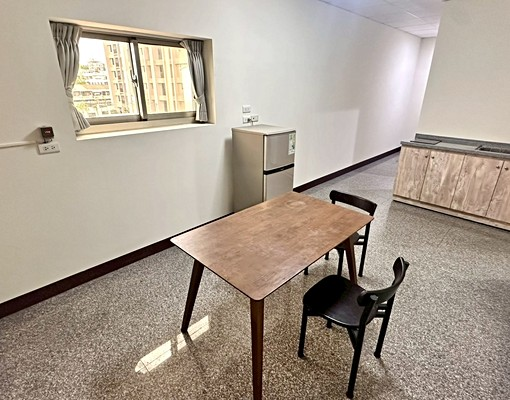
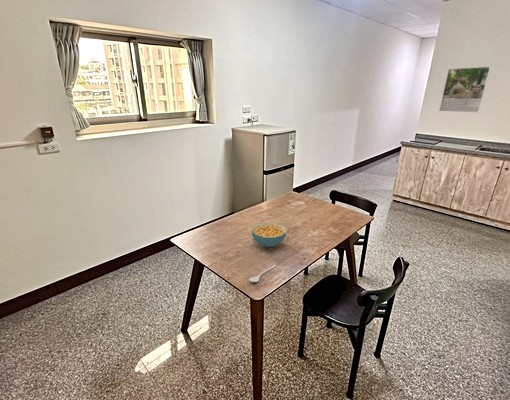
+ cereal bowl (268, 236)
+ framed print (463, 90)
+ spoon (263, 272)
